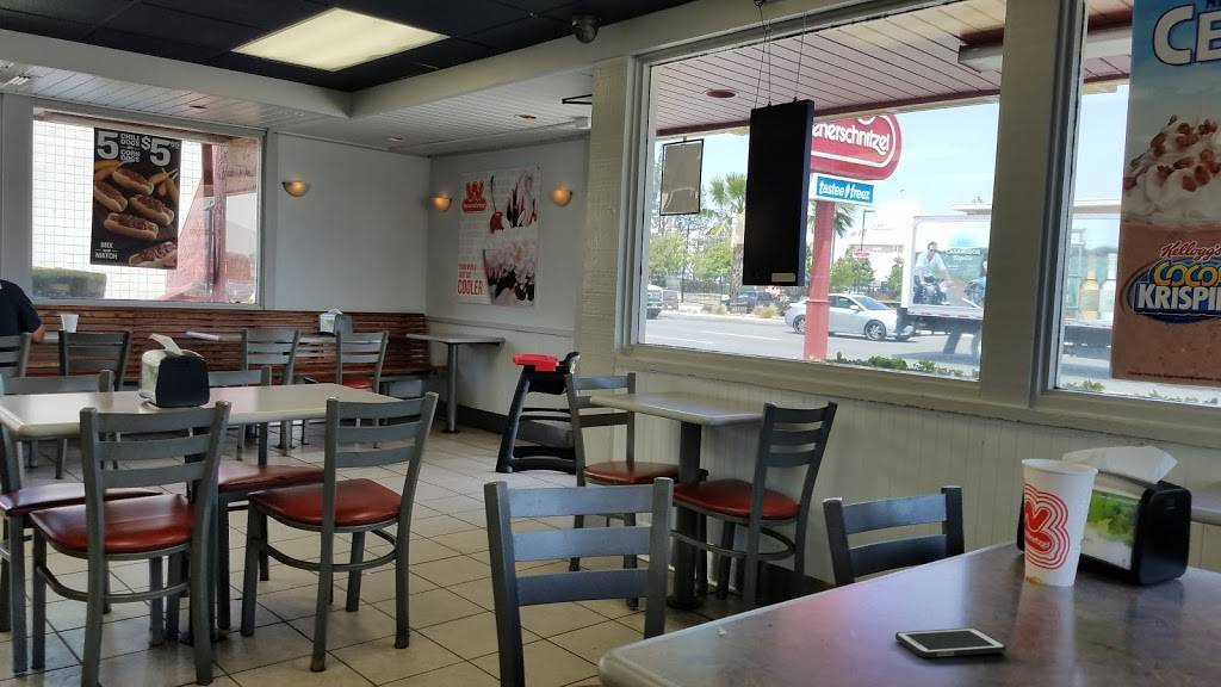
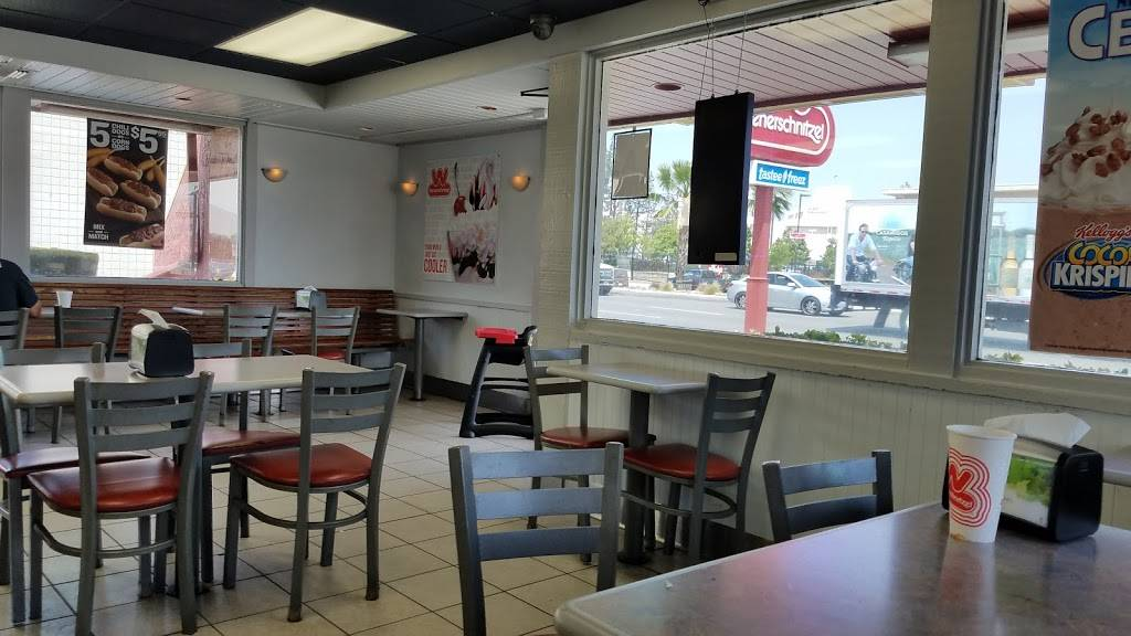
- cell phone (949, 642)
